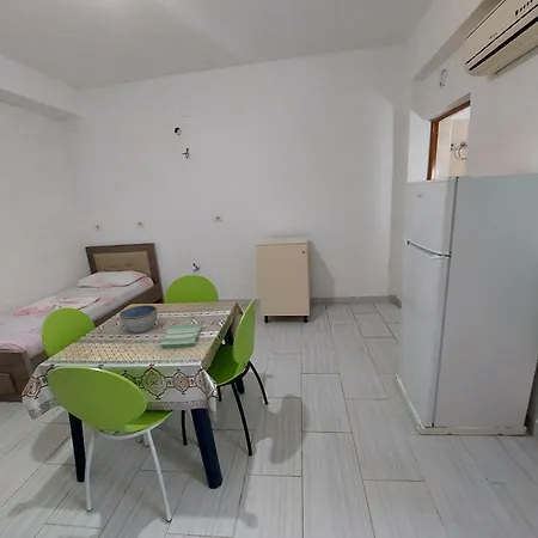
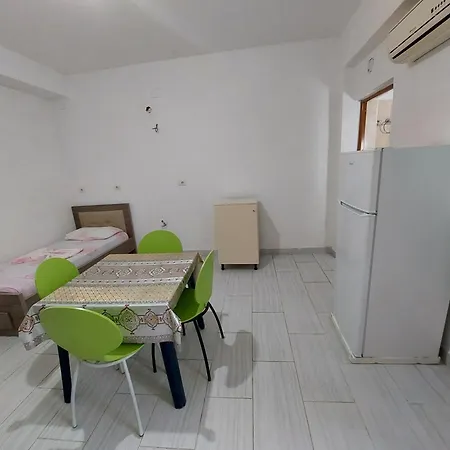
- bowl (140, 319)
- dish towel (182, 334)
